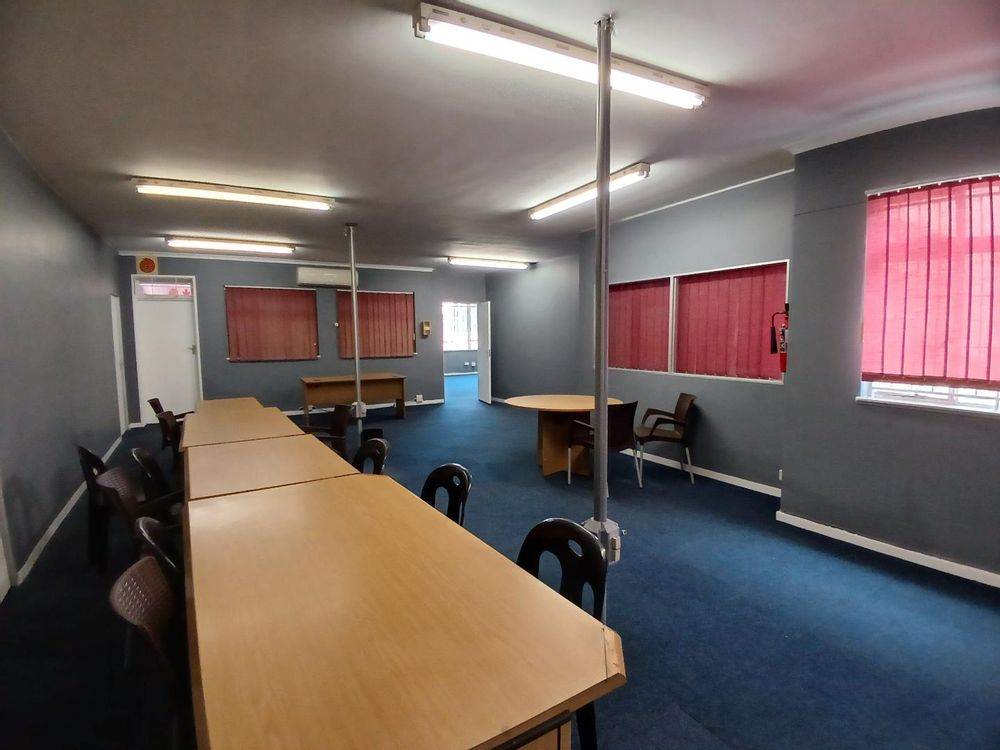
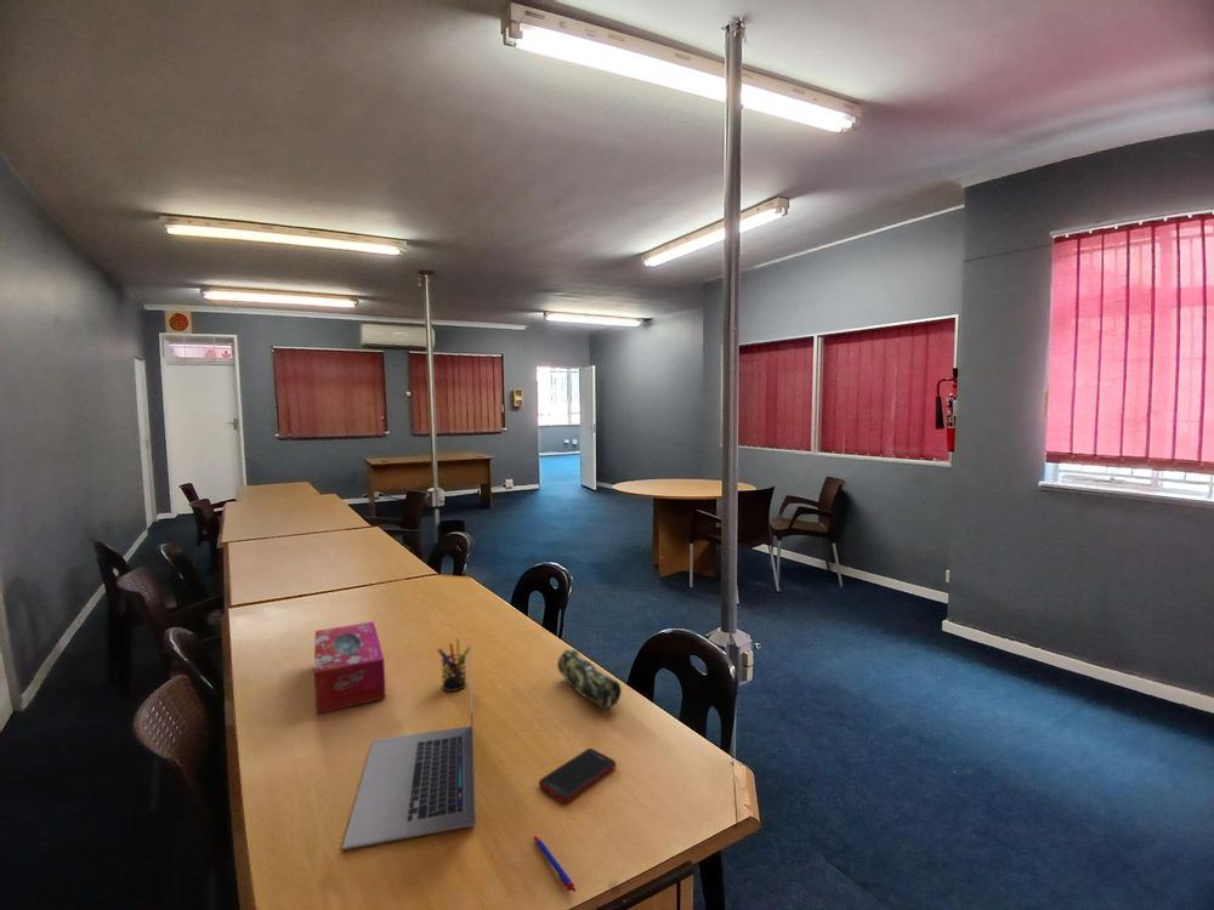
+ pen (552, 860)
+ pencil case (586, 677)
+ pen holder (456, 662)
+ cell phone (578, 773)
+ tissue box (347, 662)
+ laptop (416, 734)
